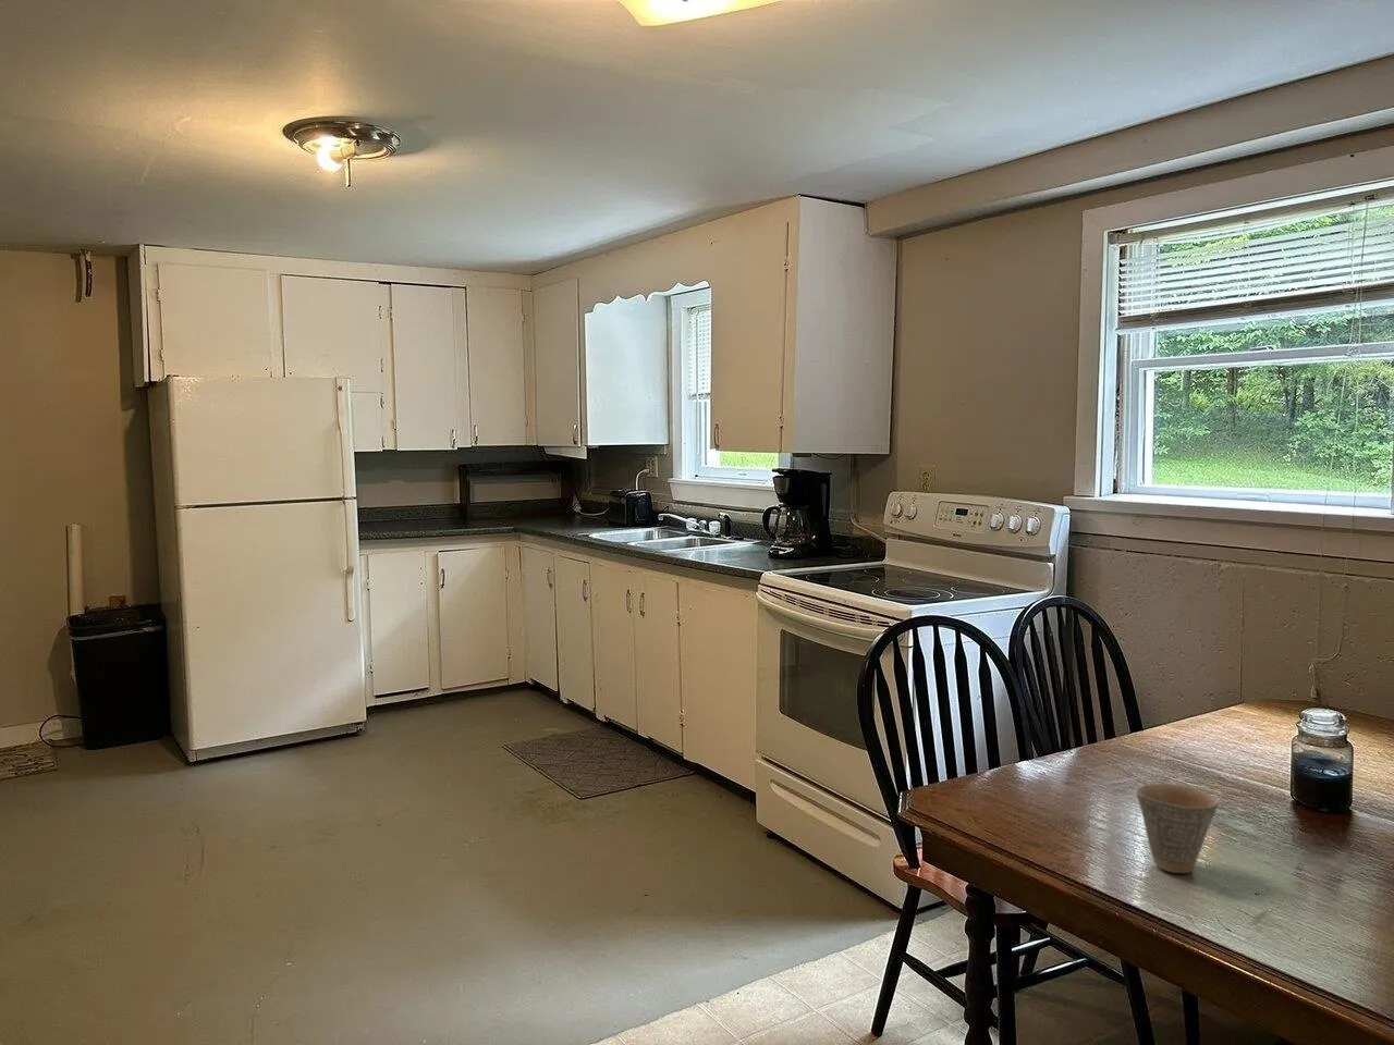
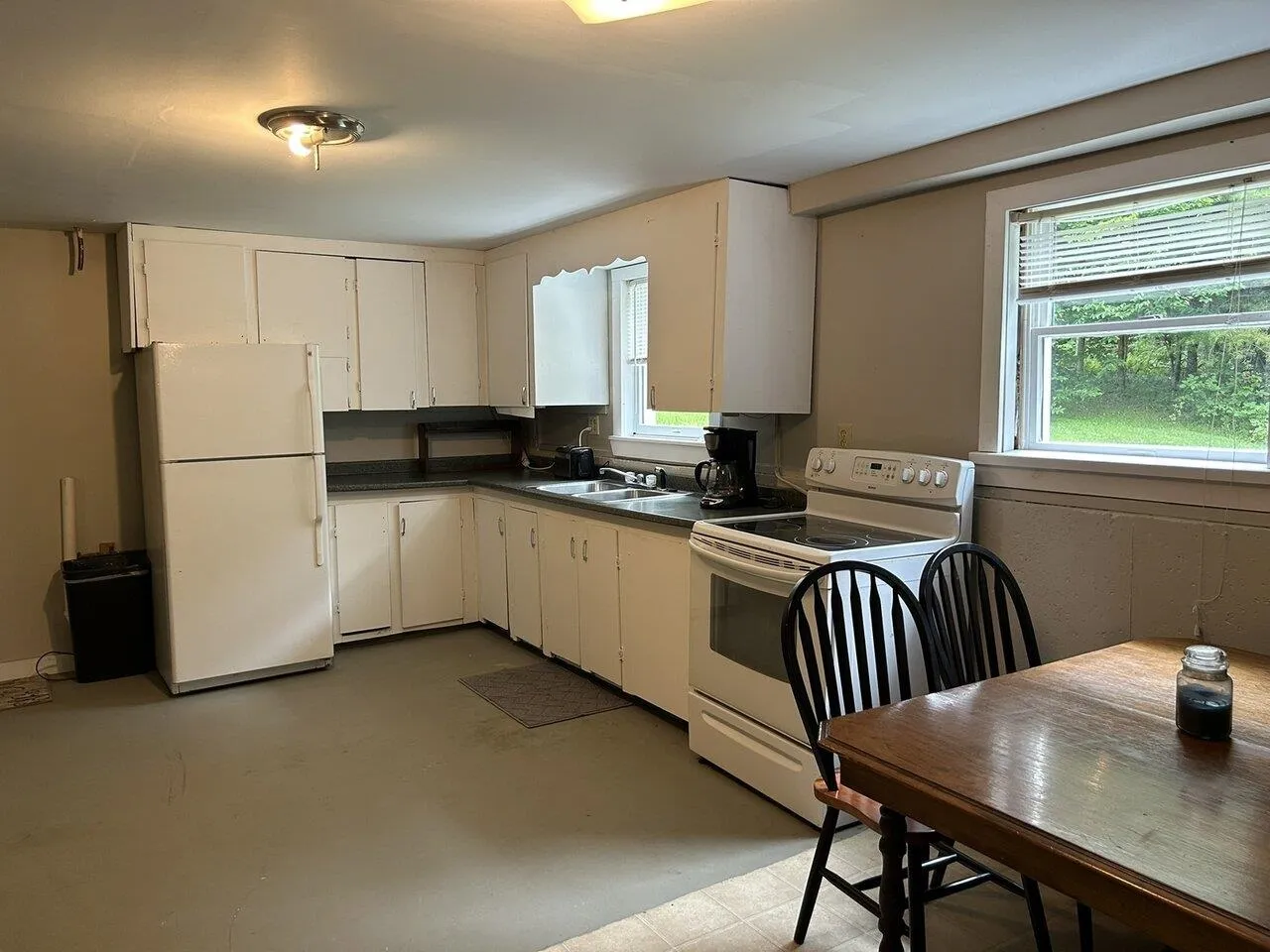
- cup (1174, 829)
